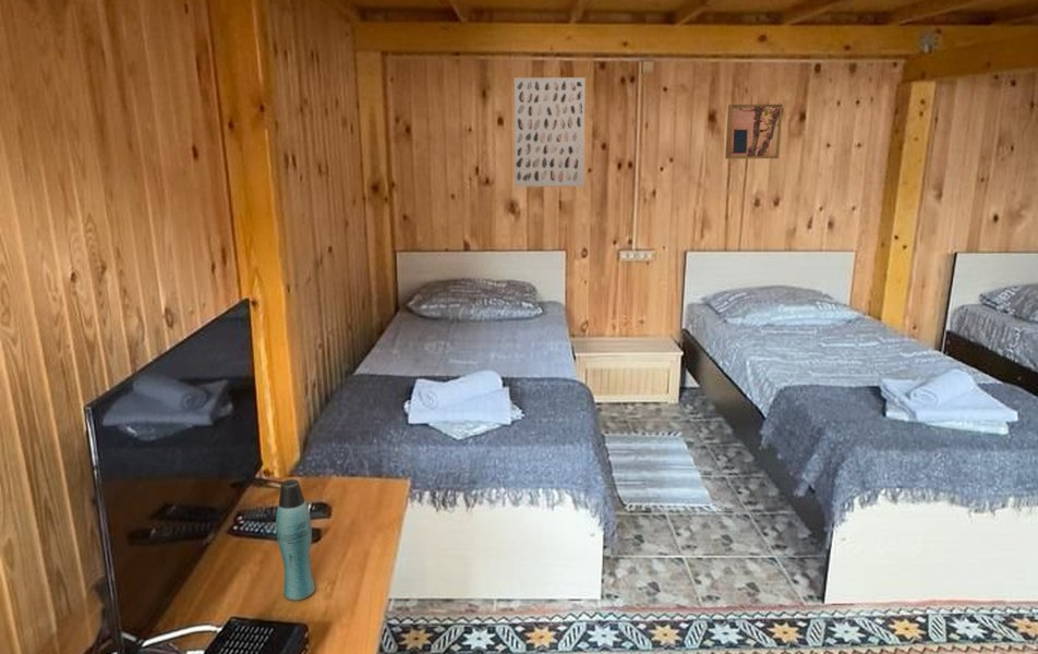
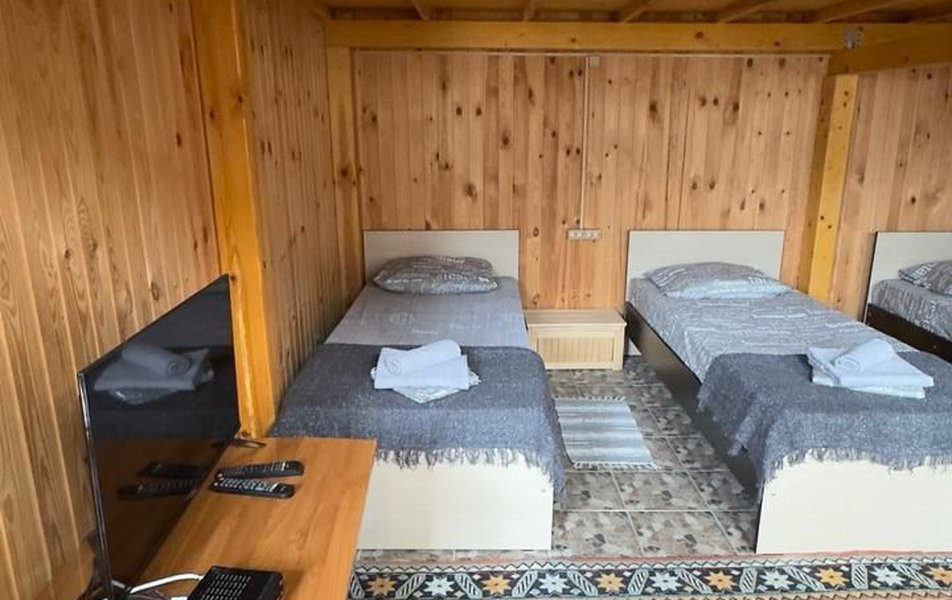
- bottle (294, 537)
- wall art (753, 132)
- wall art (548, 133)
